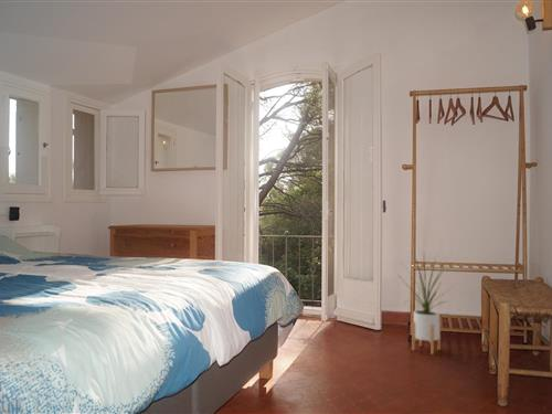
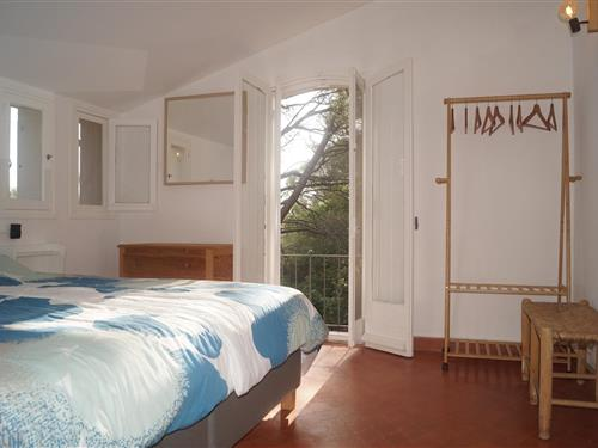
- house plant (427, 300)
